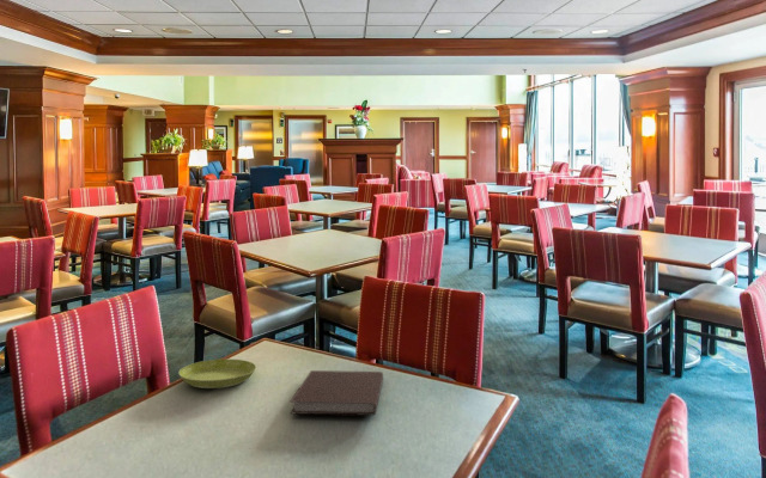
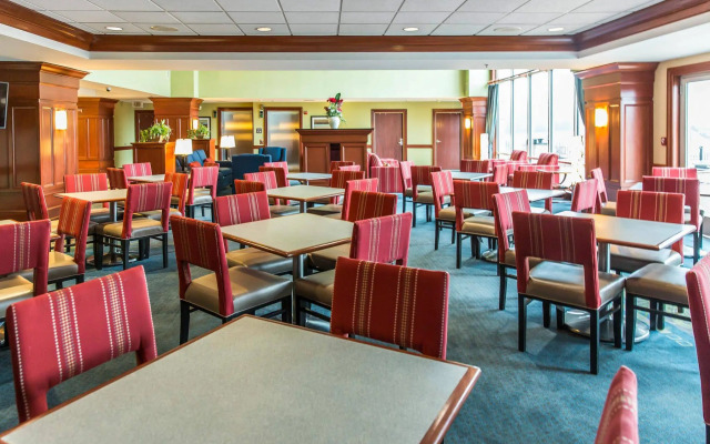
- notebook (340, 391)
- saucer (218, 374)
